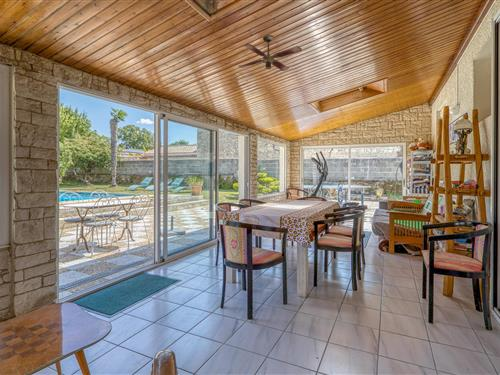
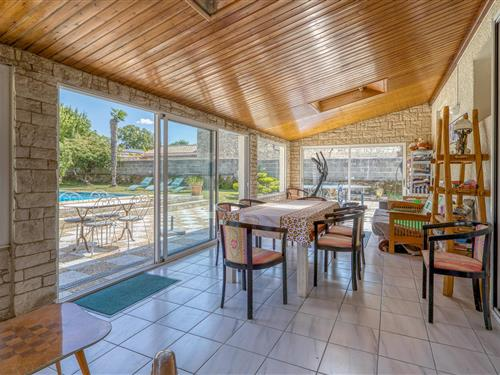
- ceiling fan (268, 53)
